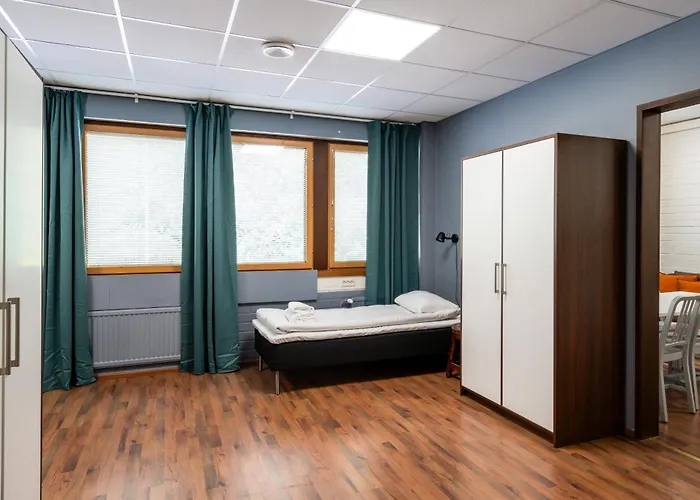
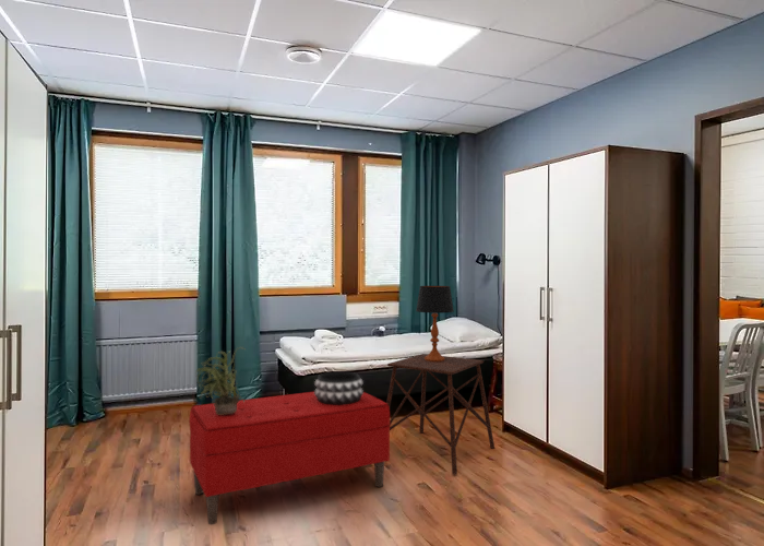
+ decorative bowl (338, 387)
+ side table (437, 405)
+ table lamp (434, 322)
+ bench (290, 447)
+ potted plant (220, 380)
